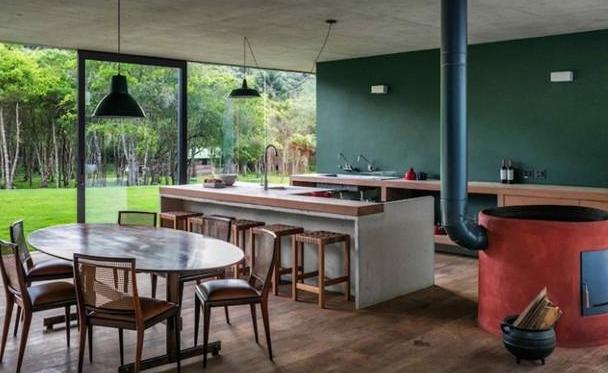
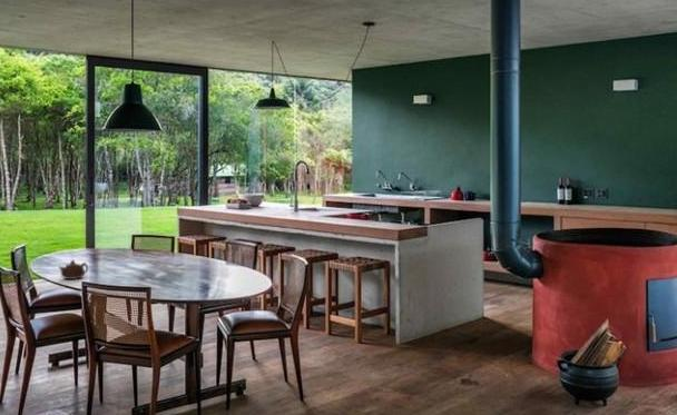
+ teapot (73, 268)
